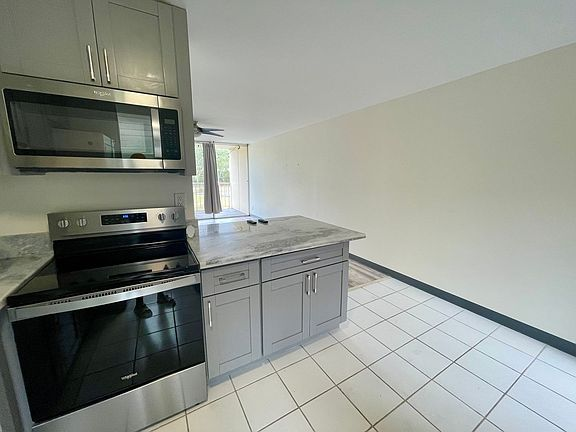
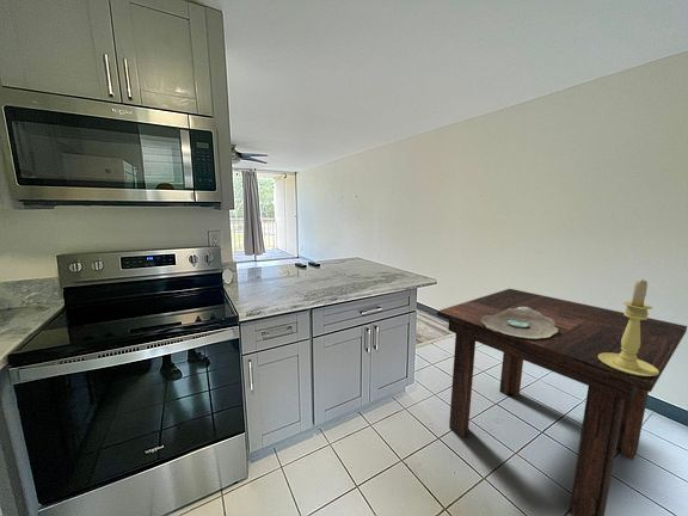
+ decorative bowl (517, 320)
+ candle holder (633, 322)
+ dining table (551, 370)
